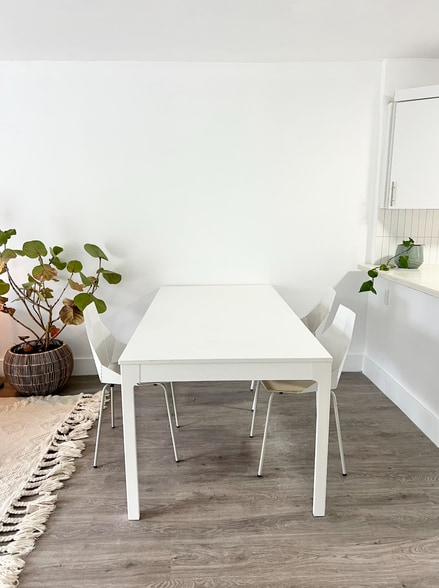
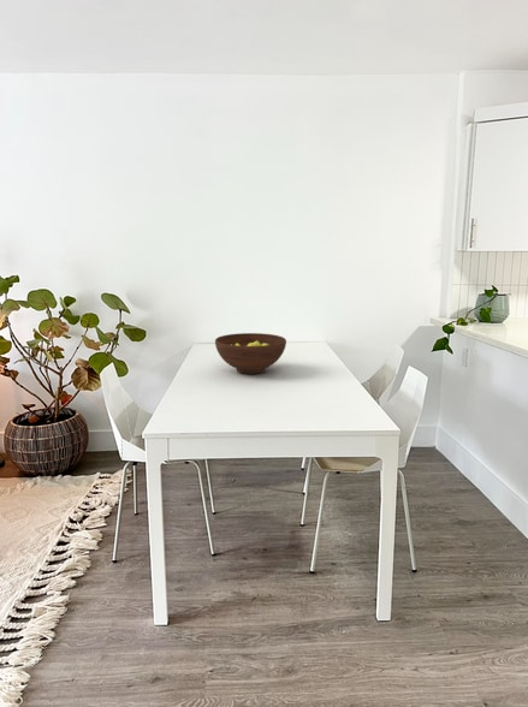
+ fruit bowl (250, 355)
